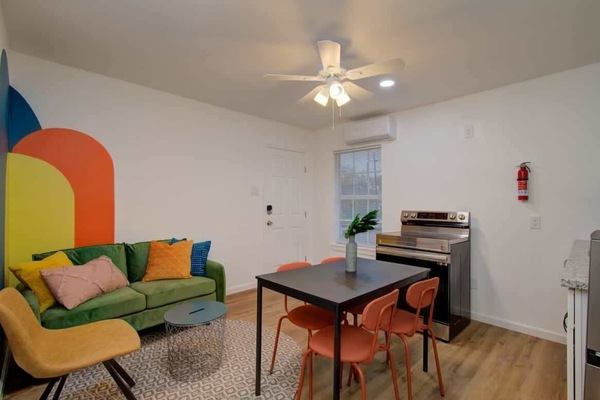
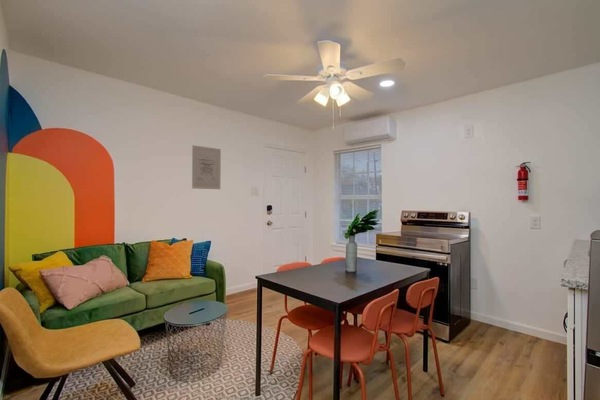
+ wall art (206, 168)
